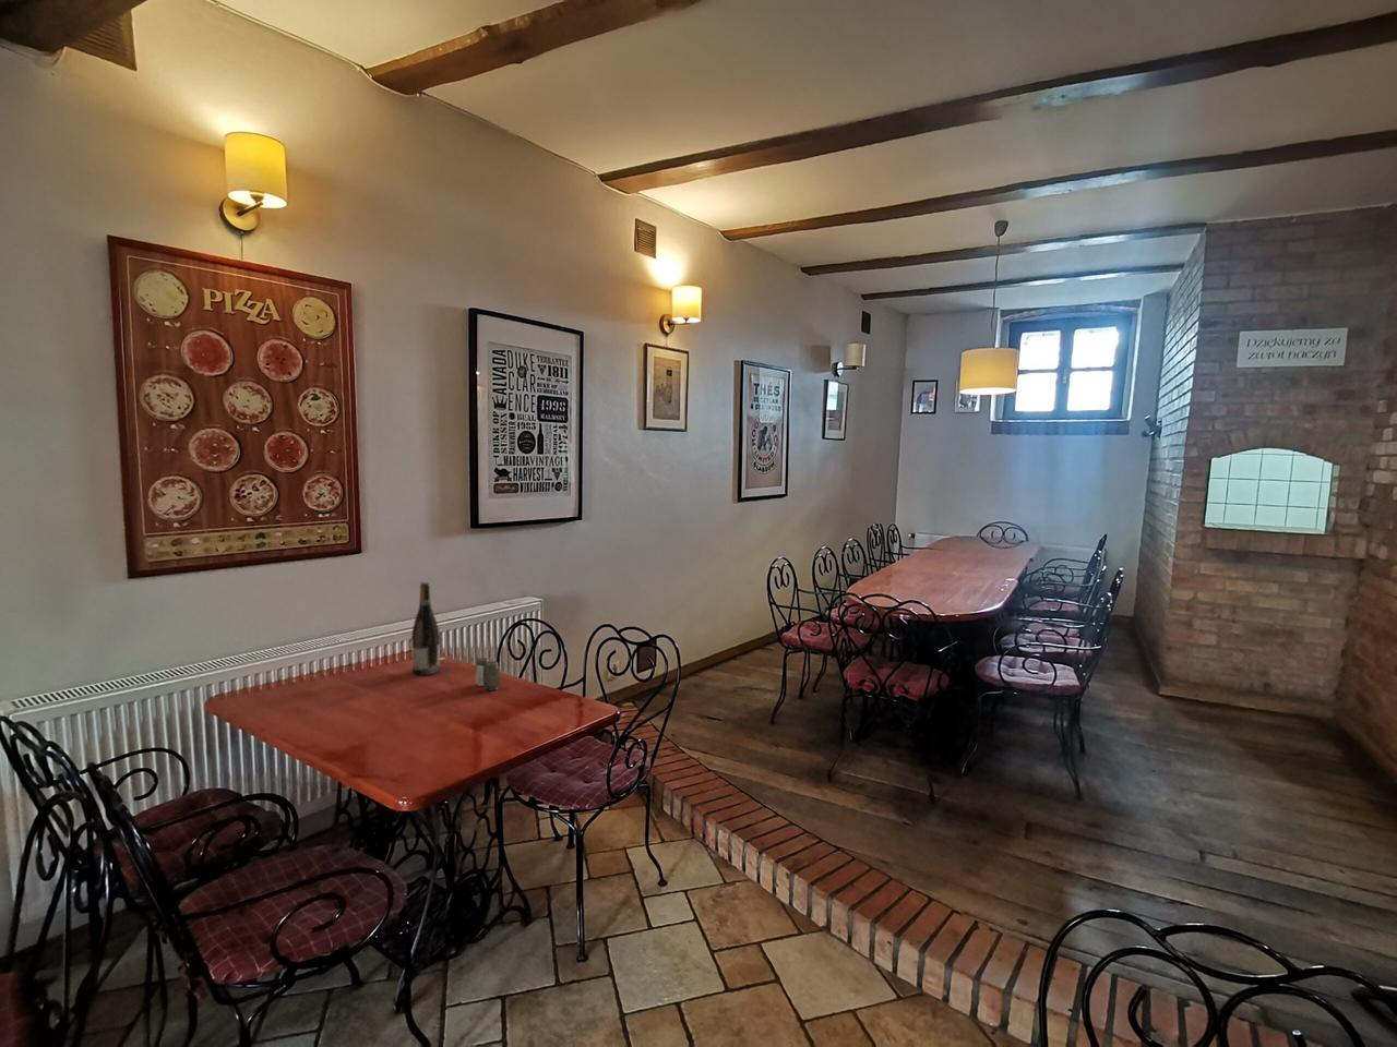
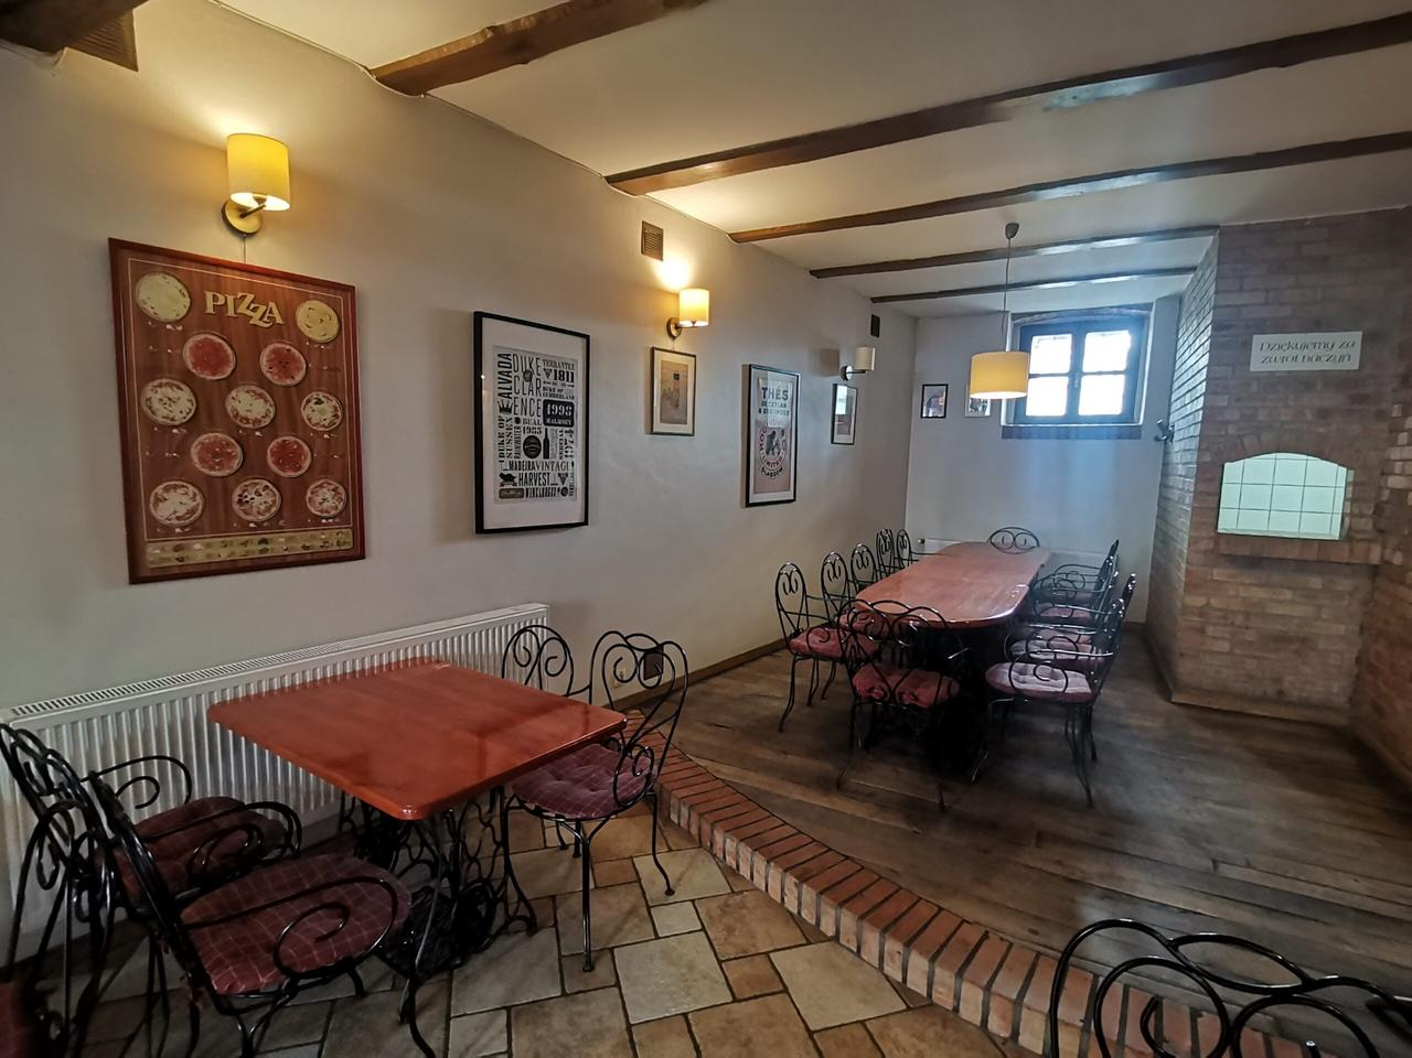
- salt and pepper shaker (487, 673)
- wine bottle (425, 627)
